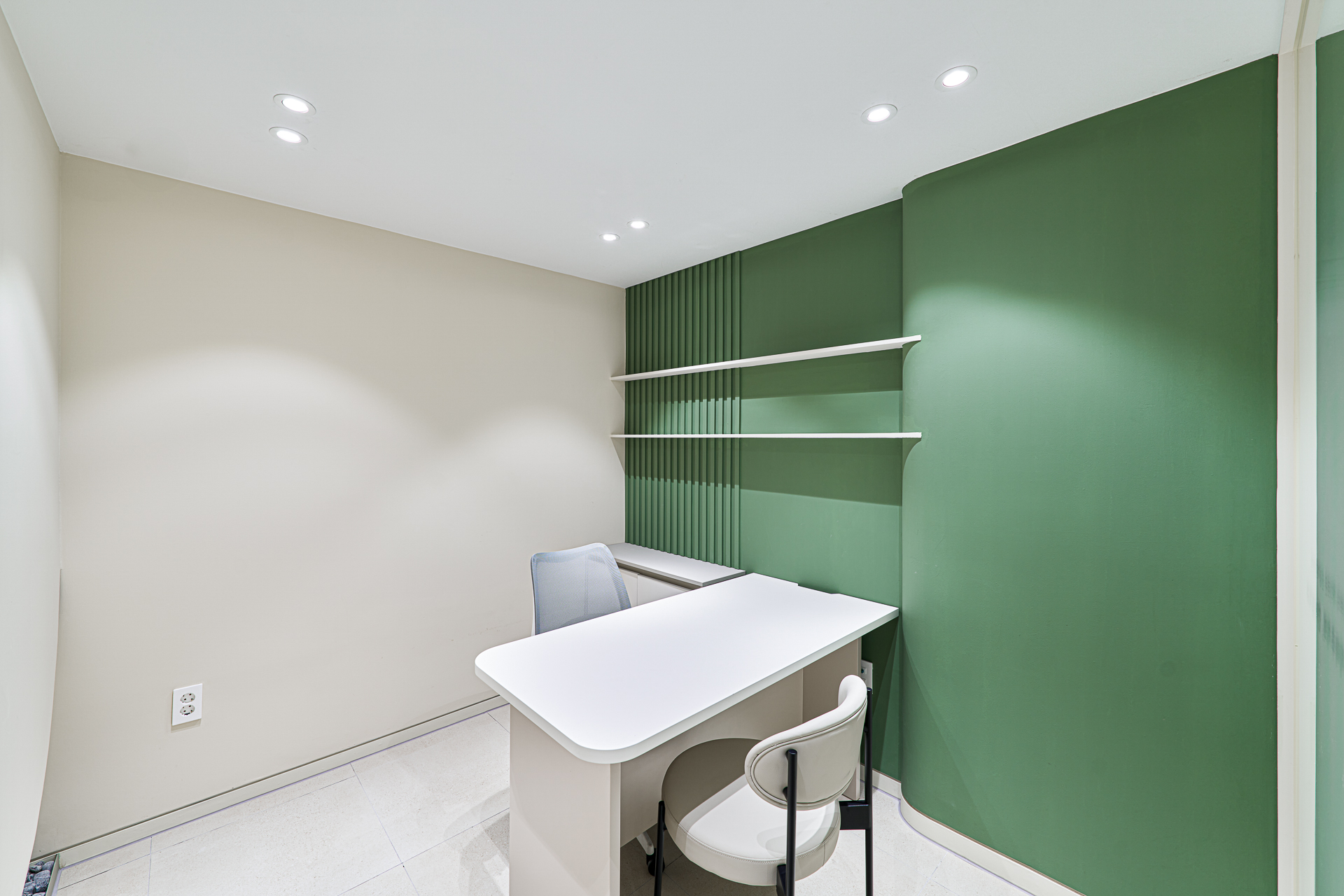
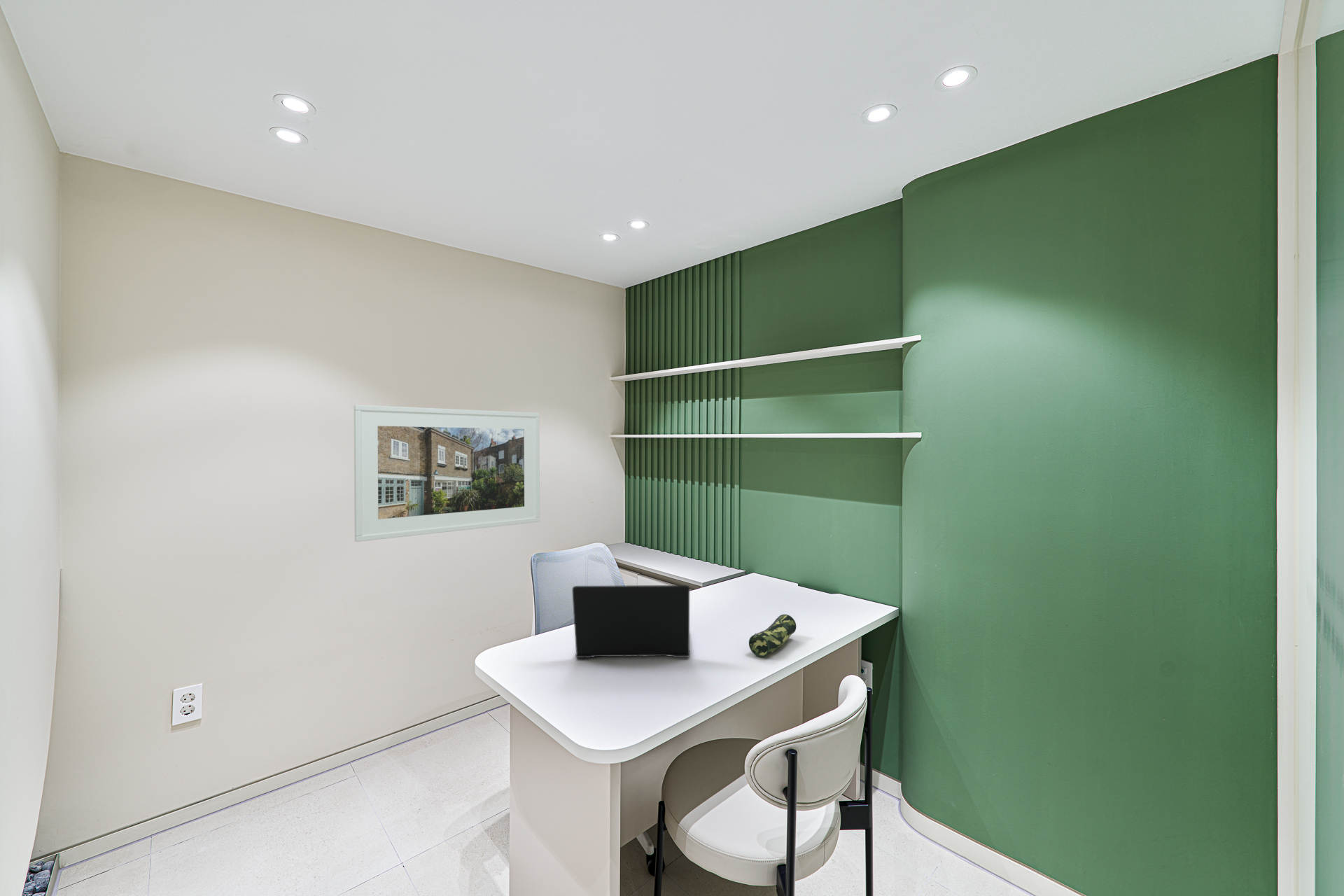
+ pencil case (773, 635)
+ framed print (457, 470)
+ laptop (634, 611)
